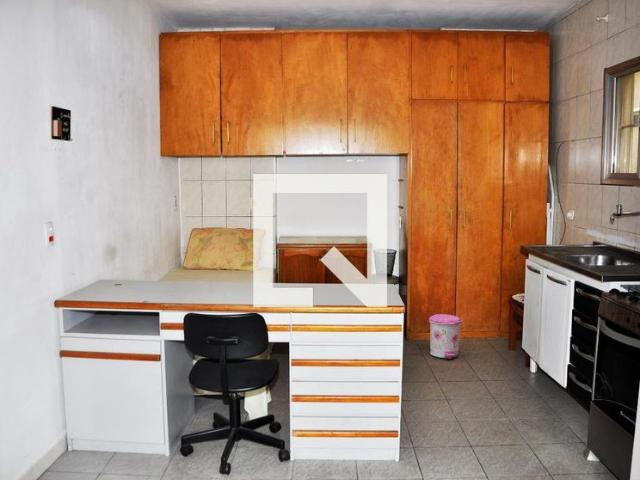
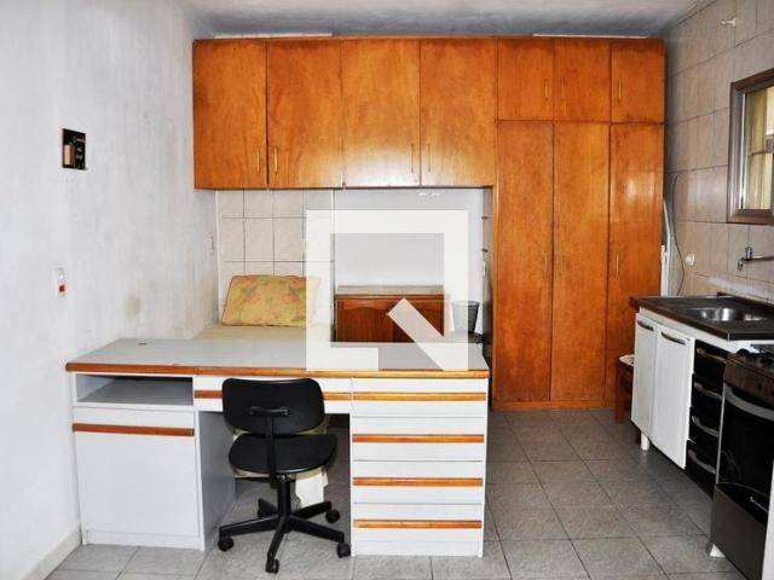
- trash can (444, 335)
